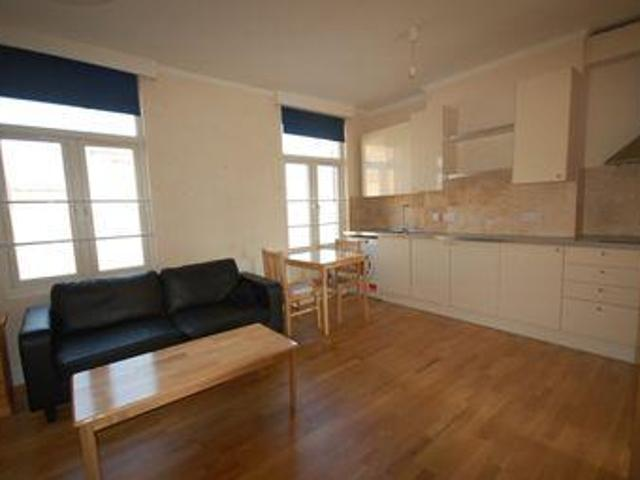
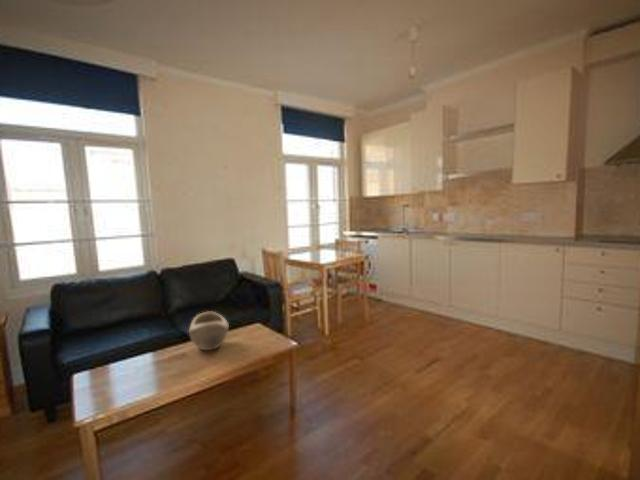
+ decorative bowl (209, 331)
